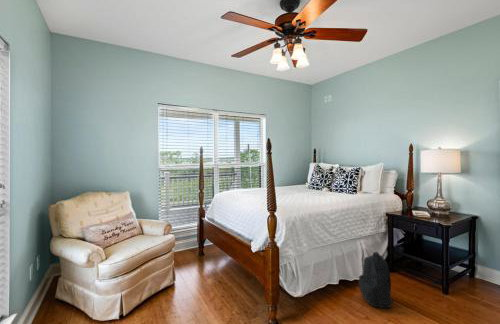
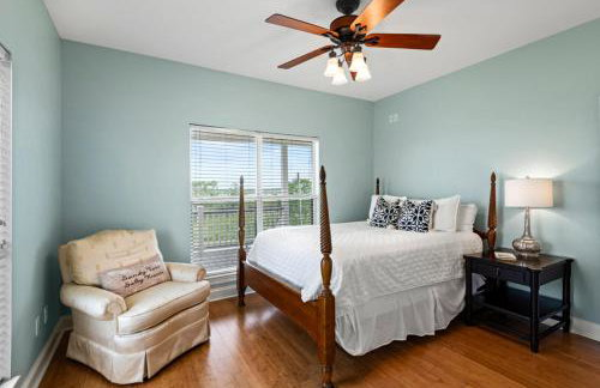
- backpack (375, 276)
